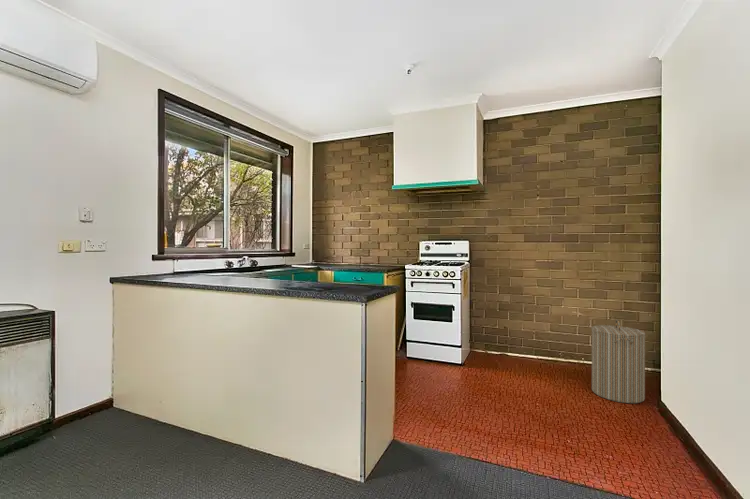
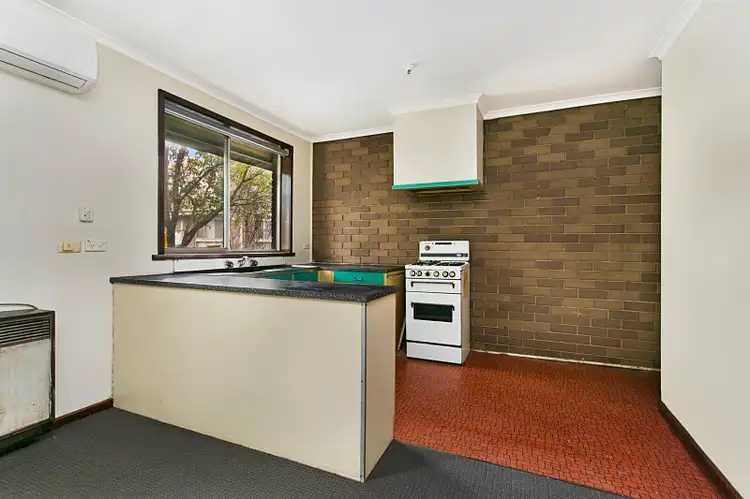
- laundry hamper (617, 356)
